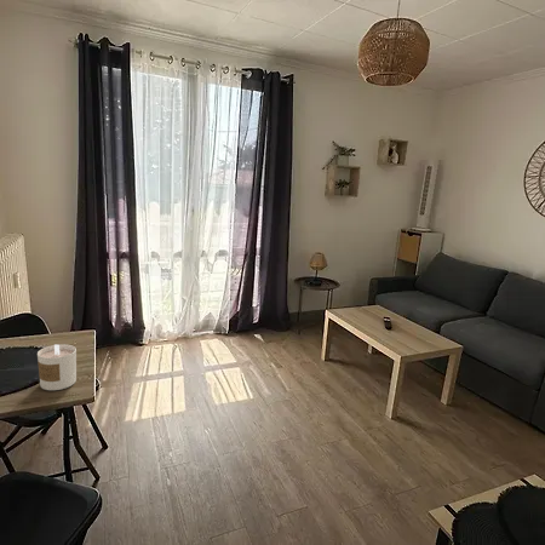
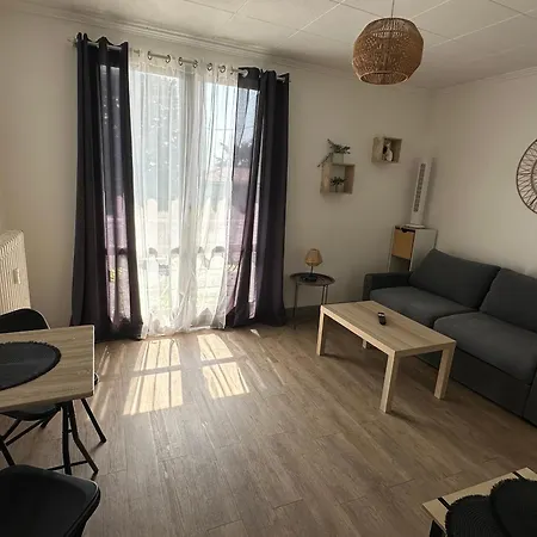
- candle (57, 363)
